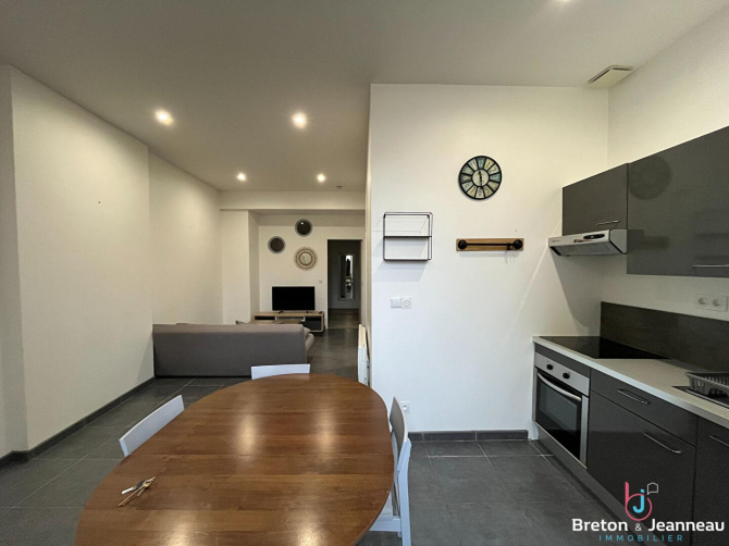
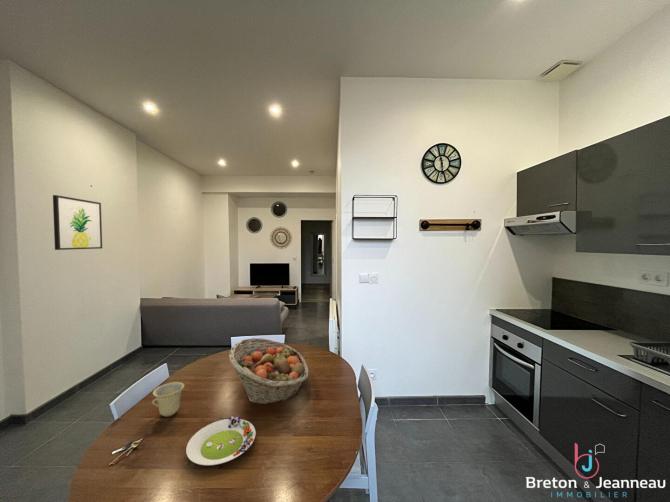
+ fruit basket (270, 366)
+ salad plate (222, 440)
+ wall art (79, 224)
+ cup (169, 400)
